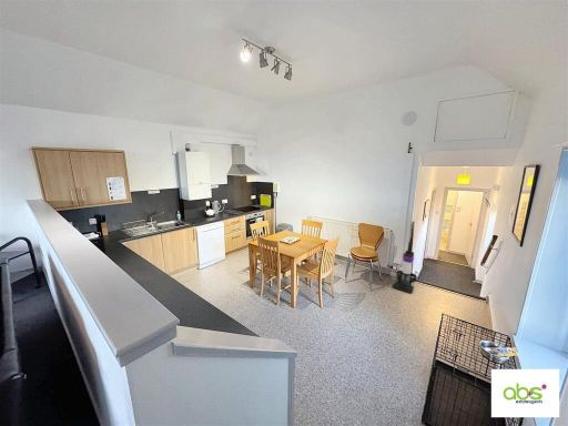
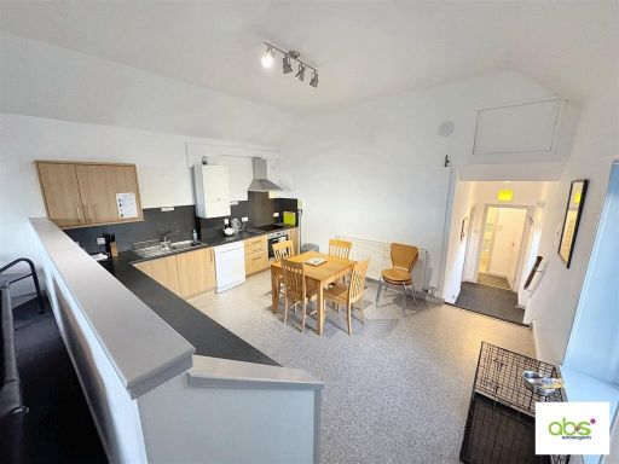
- vacuum cleaner (407, 255)
